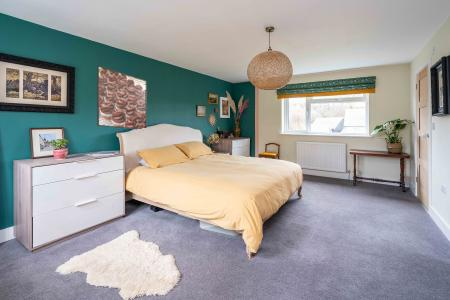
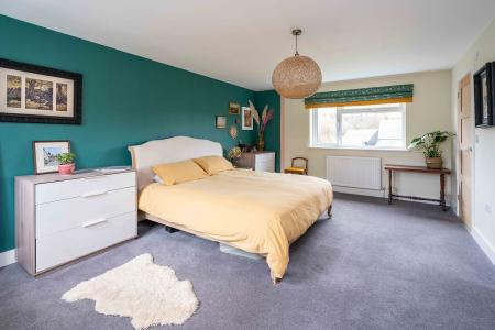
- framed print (124, 101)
